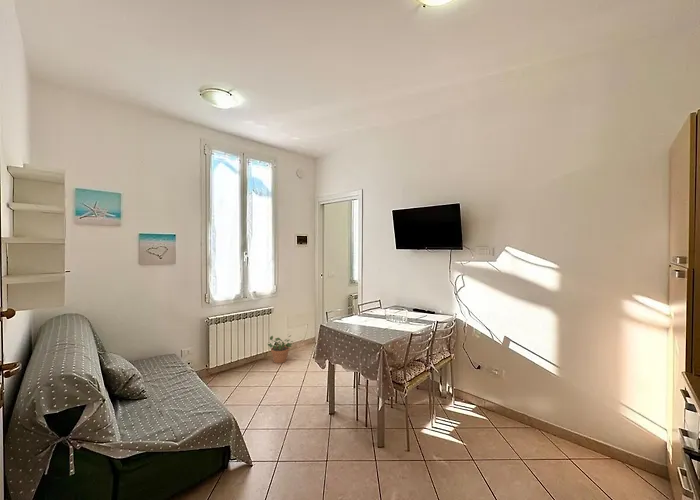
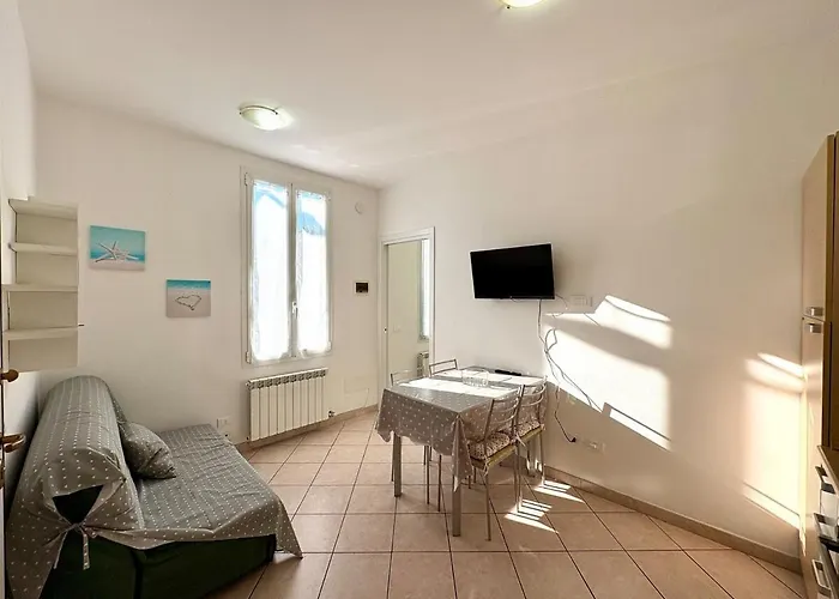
- potted plant (281, 348)
